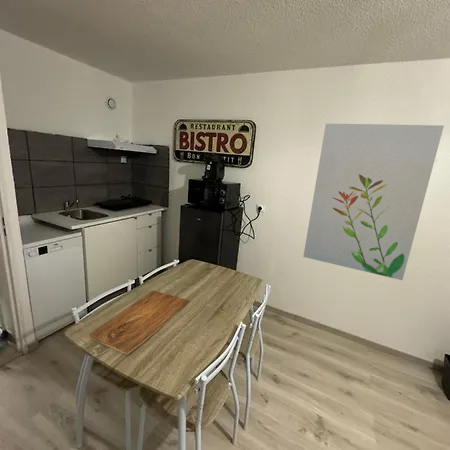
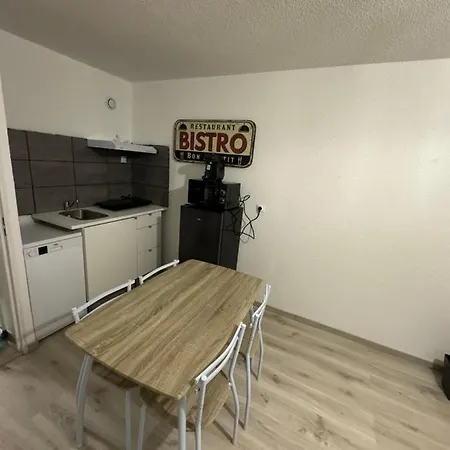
- wall art (363, 200)
- cutting board (144, 316)
